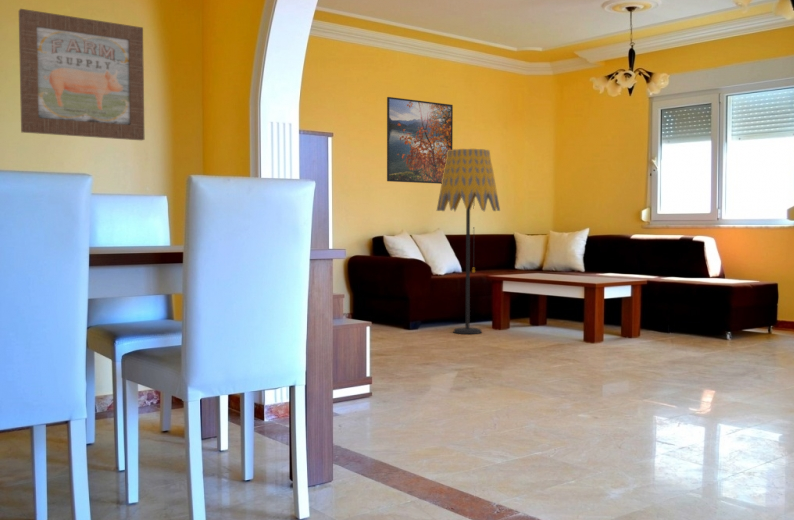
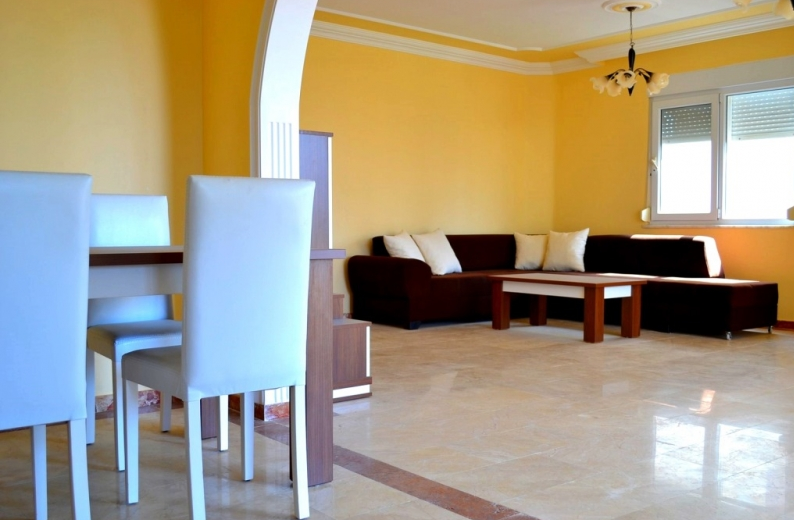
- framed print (420, 141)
- wall art (84, 78)
- floor lamp (468, 241)
